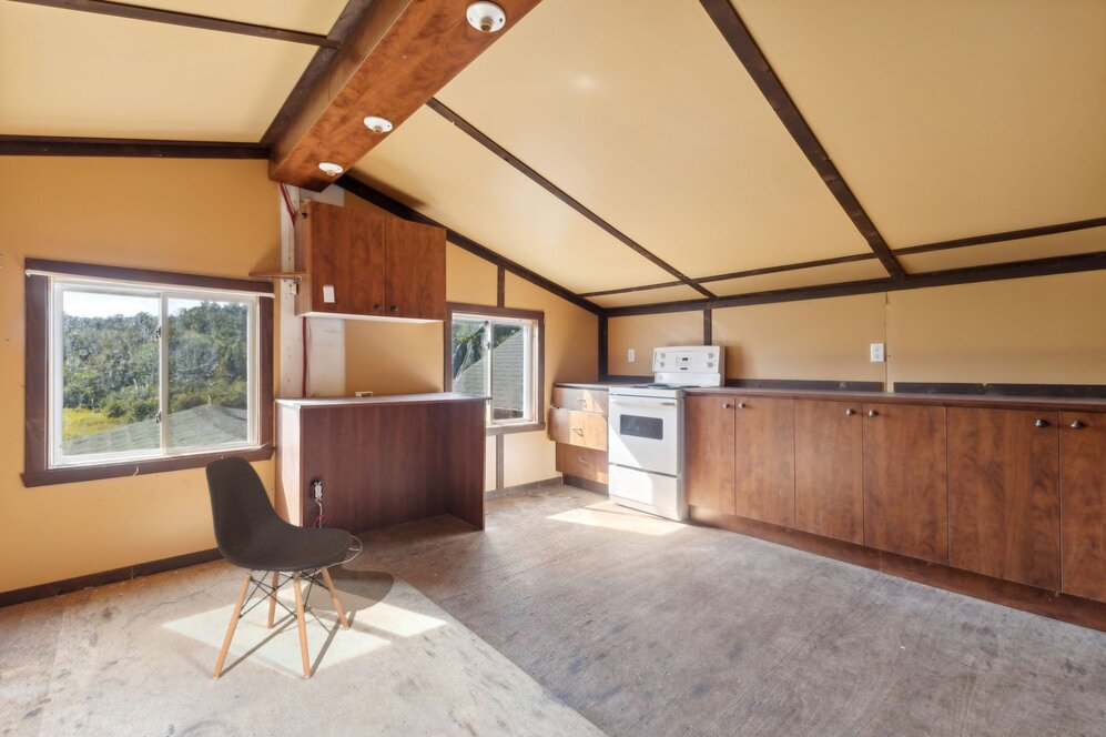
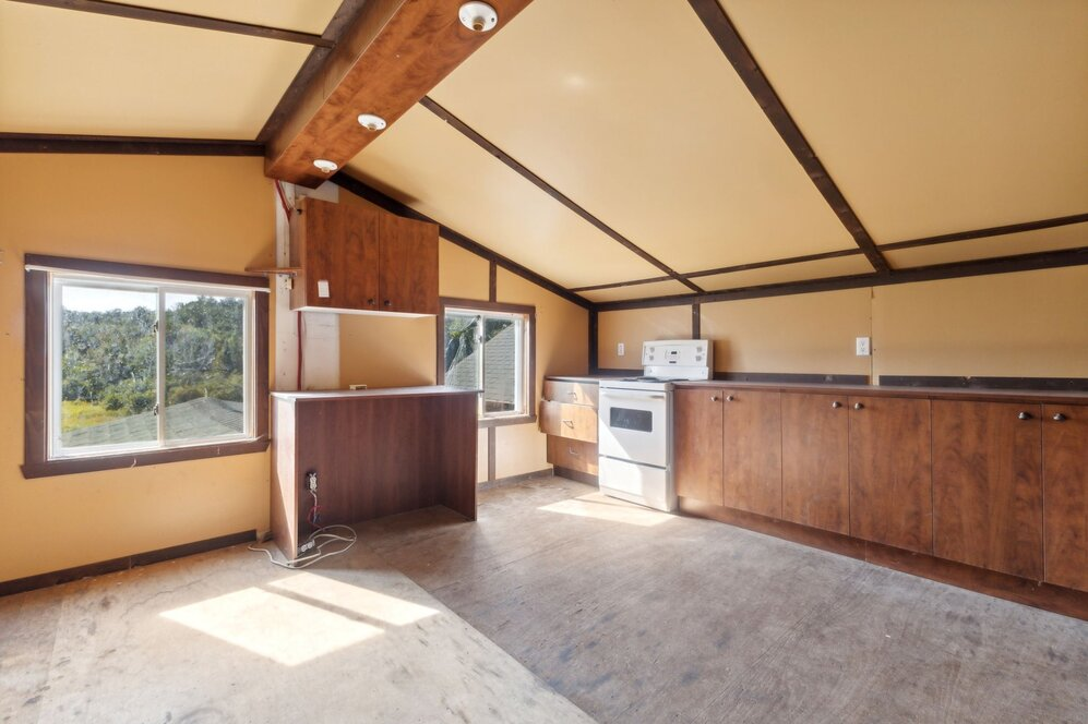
- chair (282, 554)
